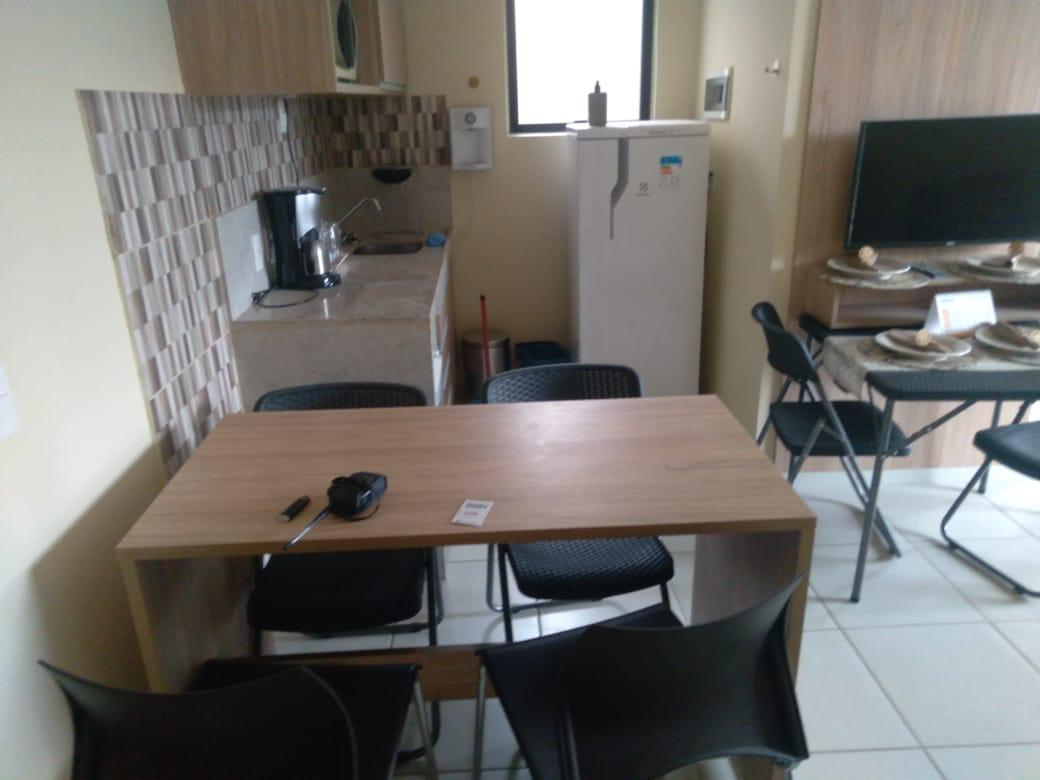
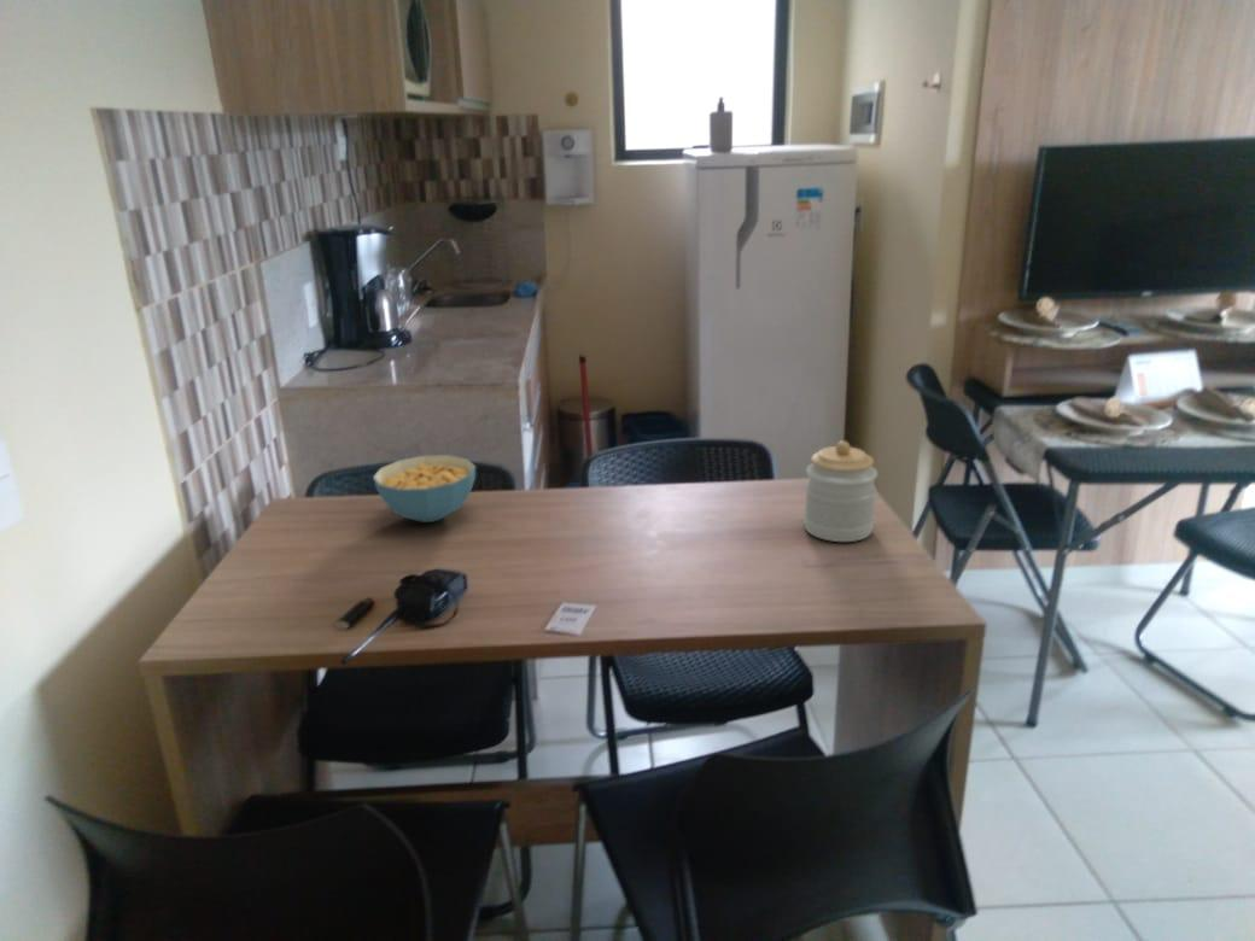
+ jar (840, 485)
+ cereal bowl (427, 493)
